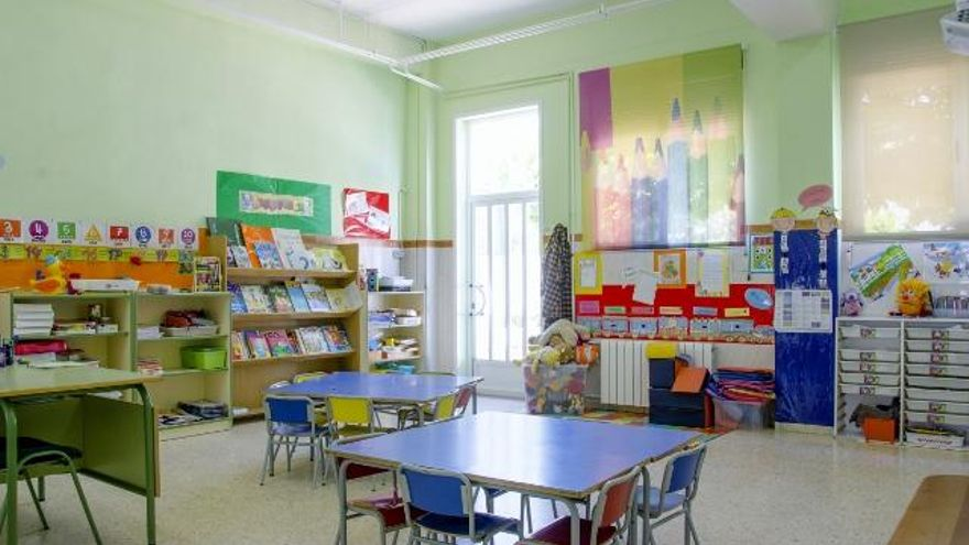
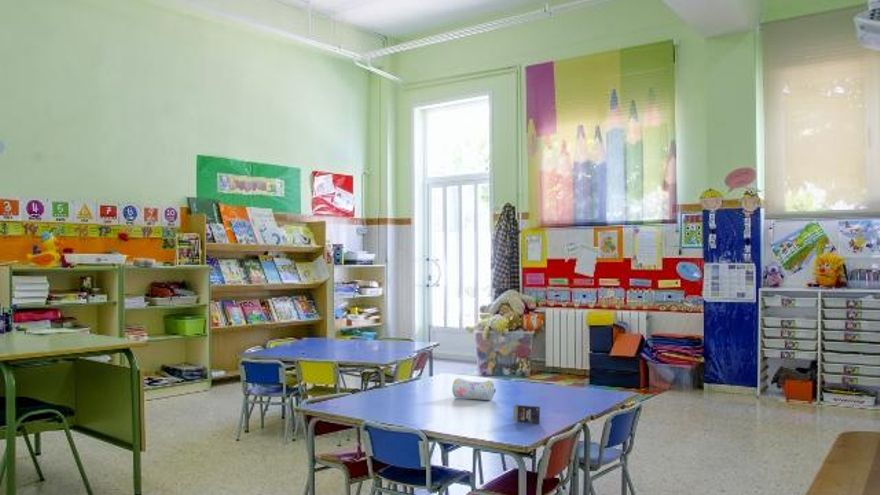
+ crayon box (526, 413)
+ pencil case (473, 389)
